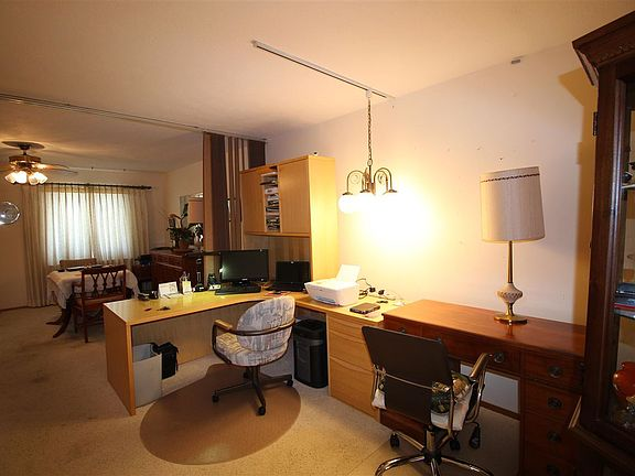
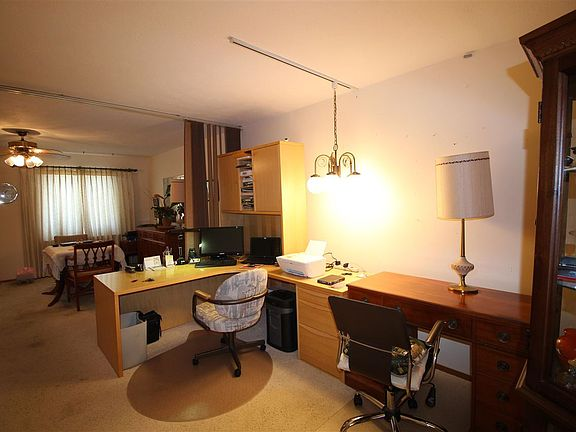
+ backpack (25, 275)
